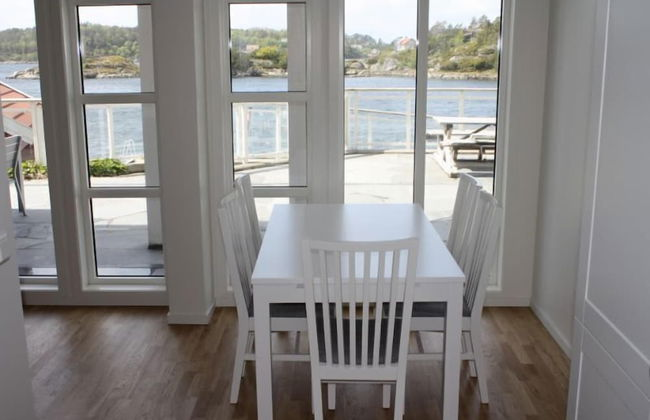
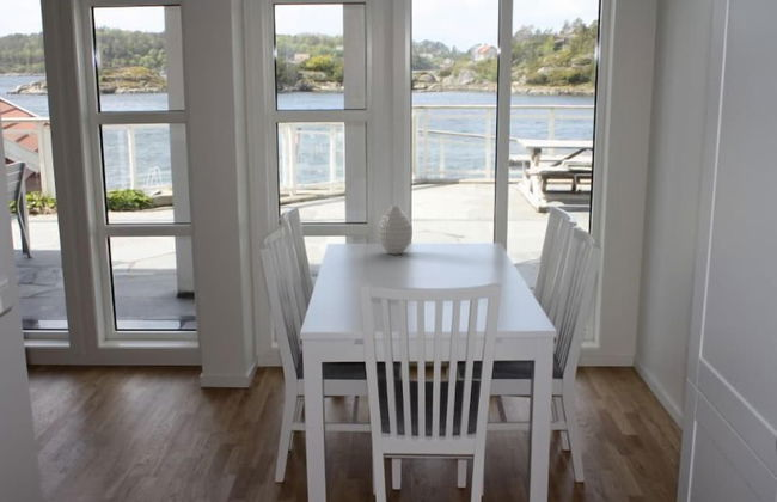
+ vase (394, 229)
